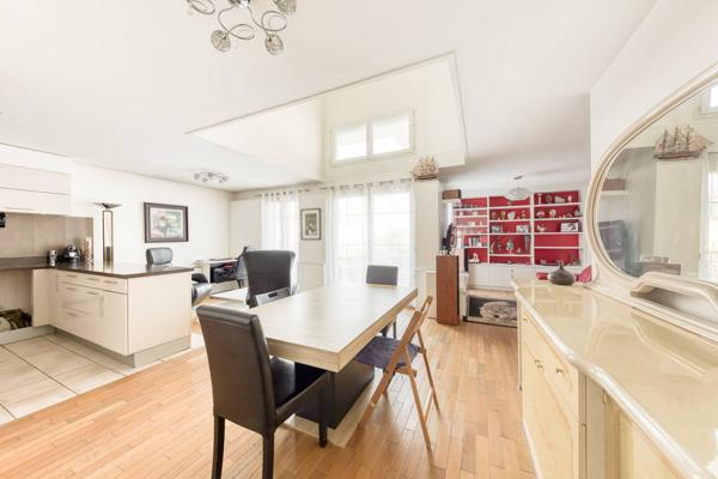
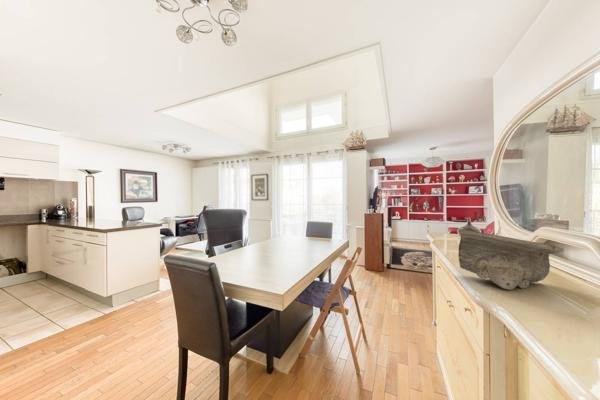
+ decorative bowl (507, 258)
